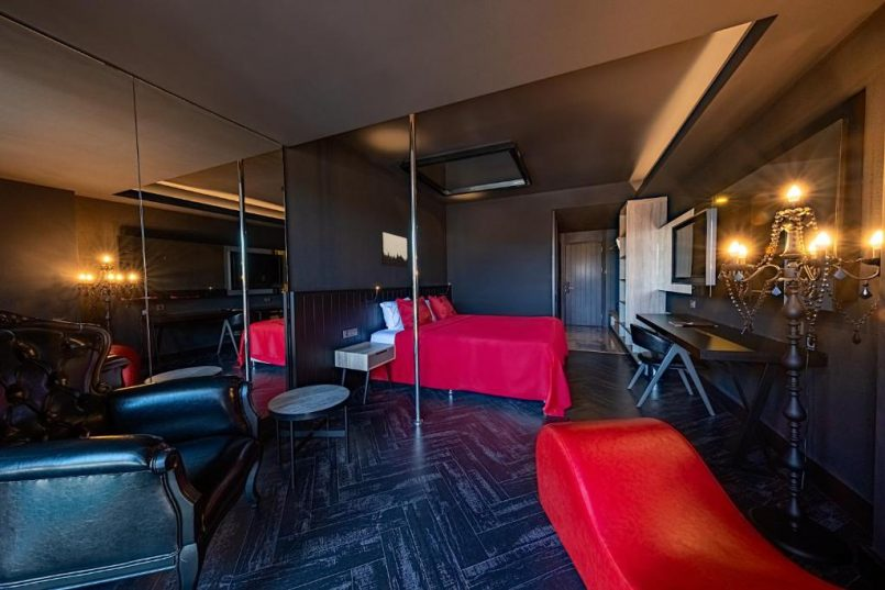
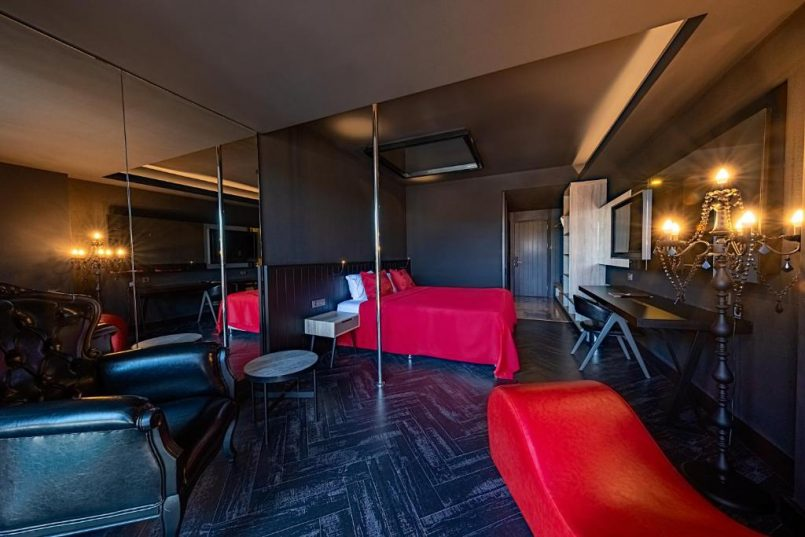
- wall art (395, 251)
